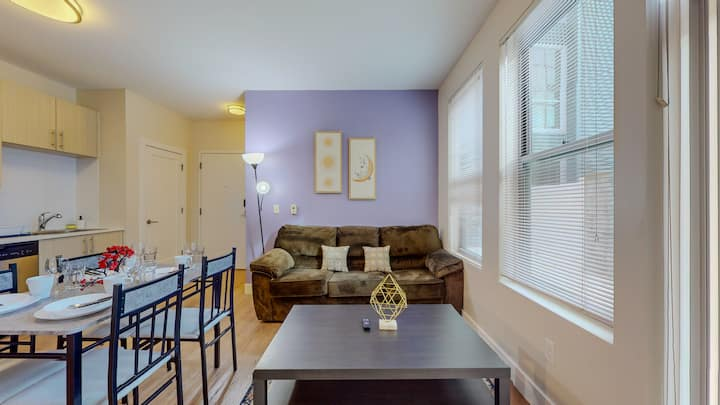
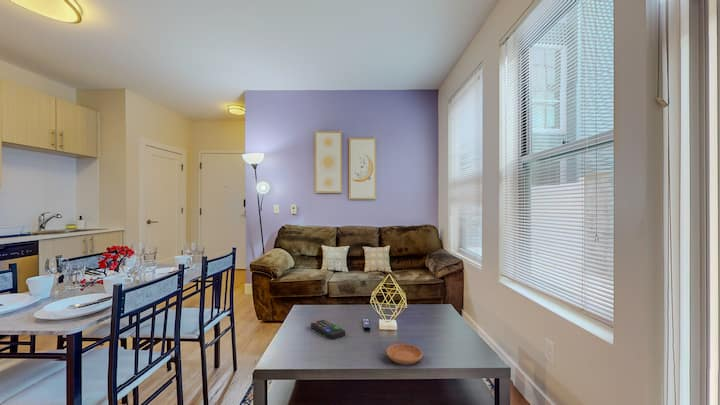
+ saucer (404, 354)
+ remote control (327, 328)
